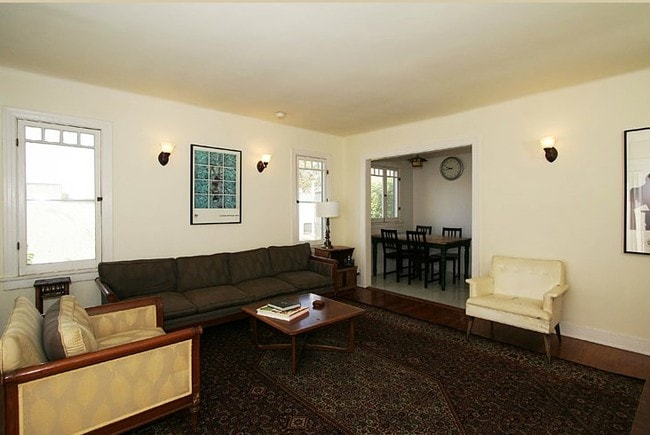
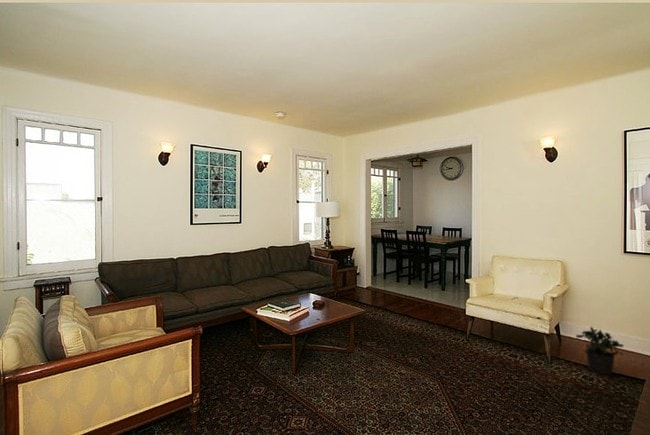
+ potted plant (597, 348)
